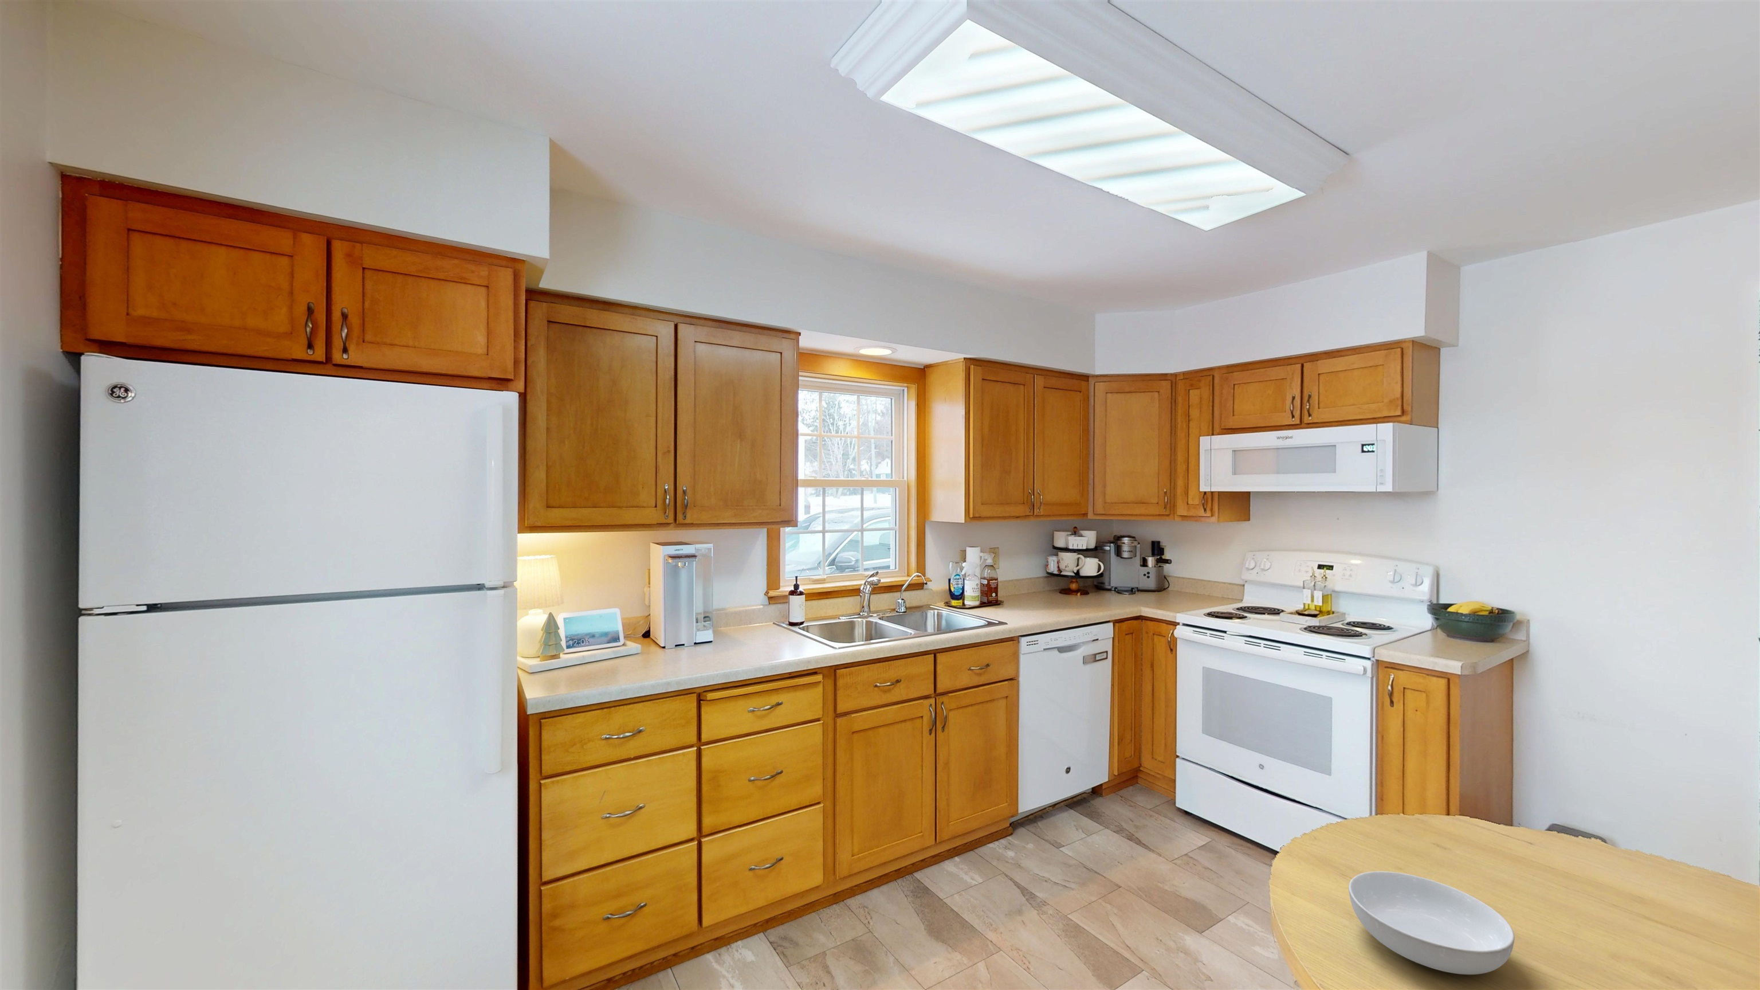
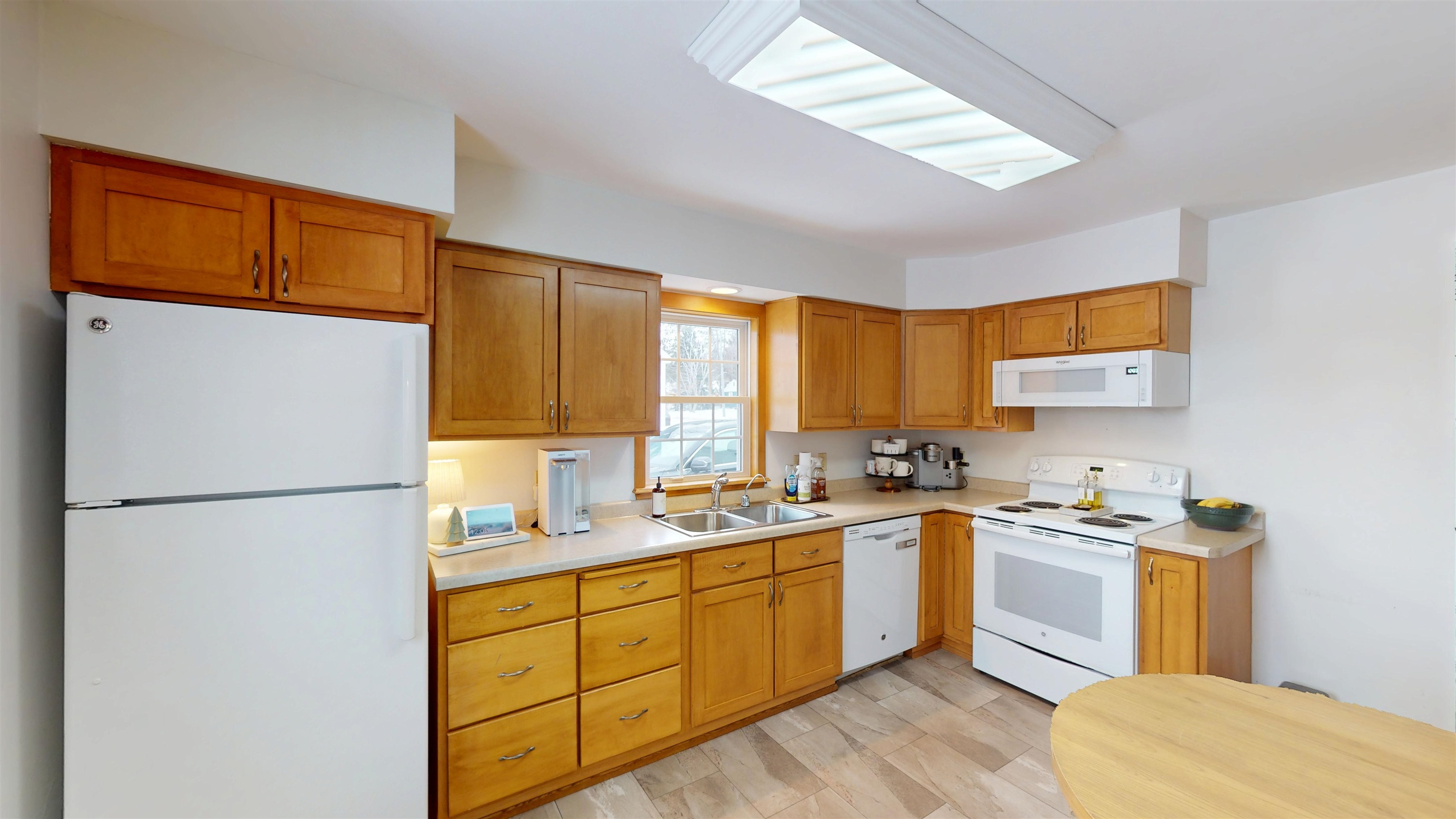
- serving bowl (1426, 927)
